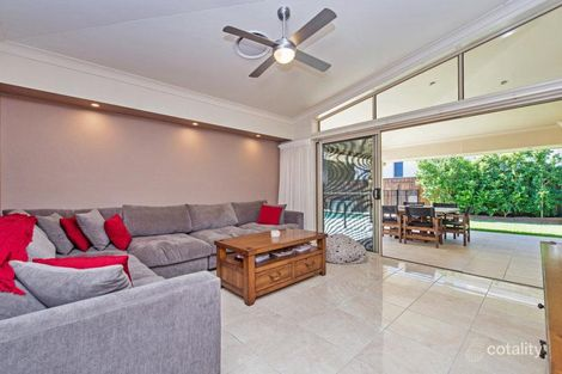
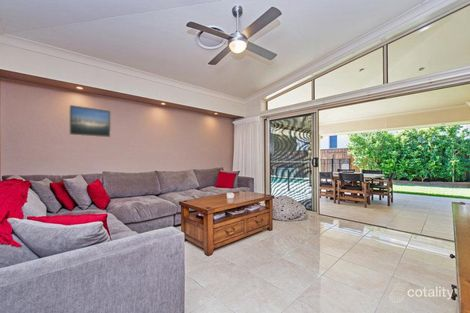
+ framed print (91, 122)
